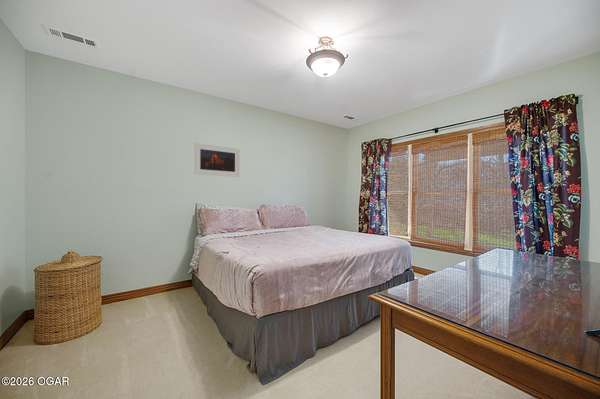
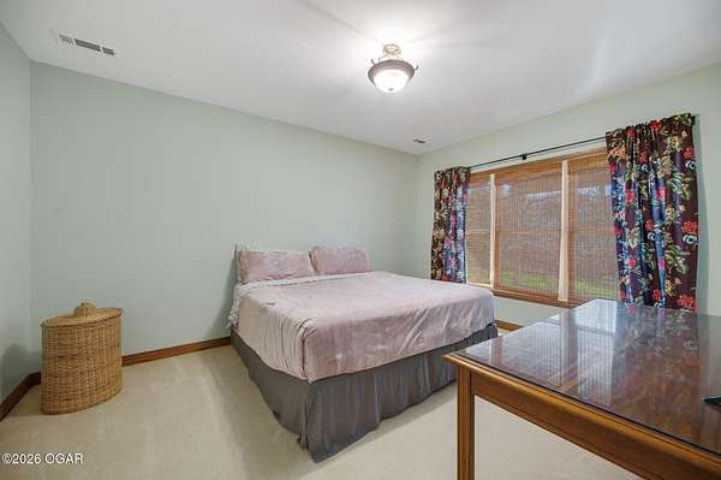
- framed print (218, 161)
